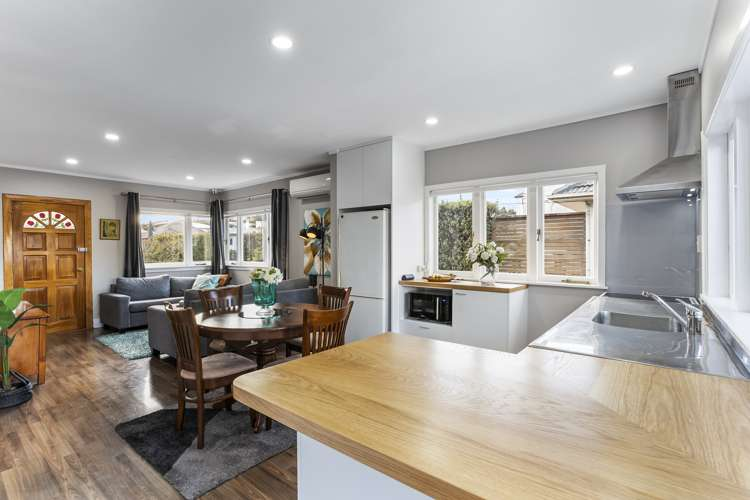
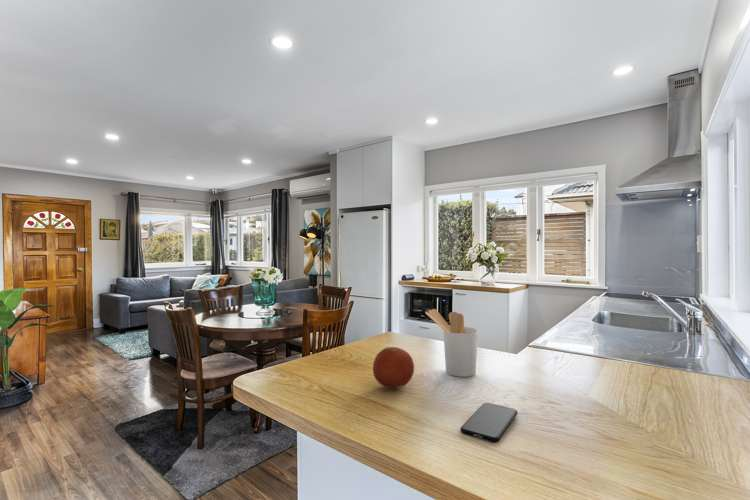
+ utensil holder (451, 339)
+ smartphone (490, 420)
+ fruit (393, 366)
